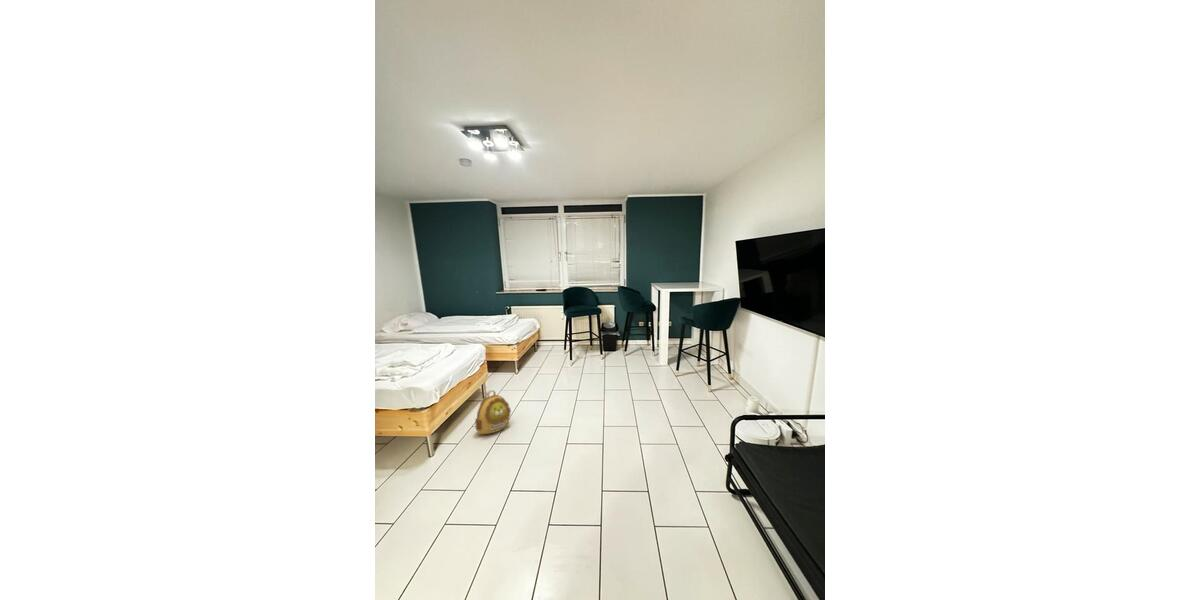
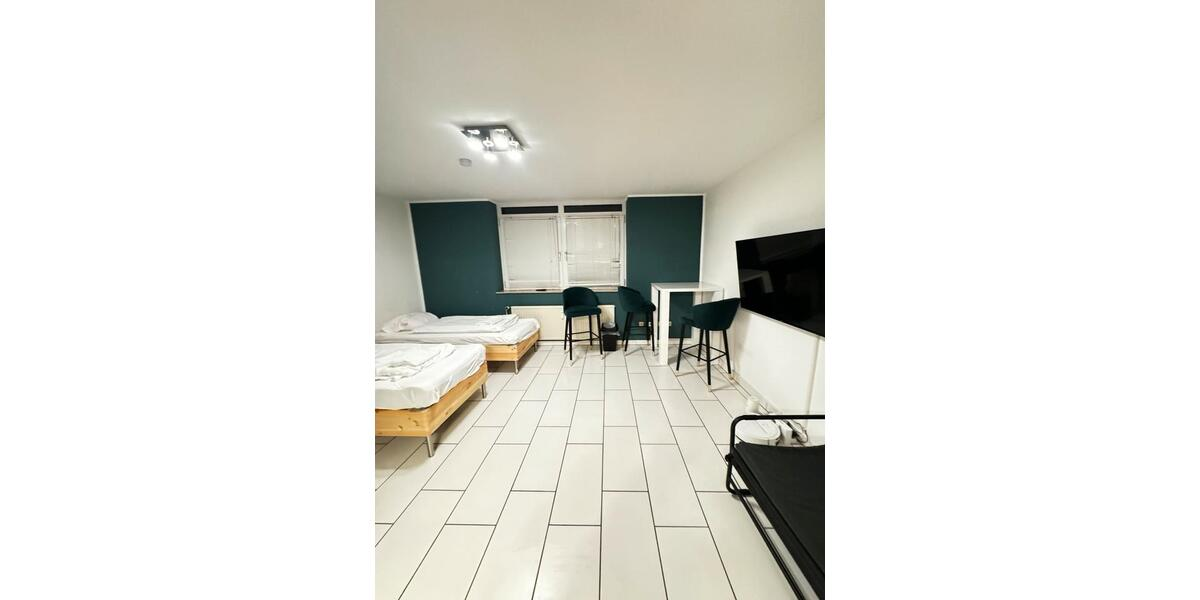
- backpack (492, 409)
